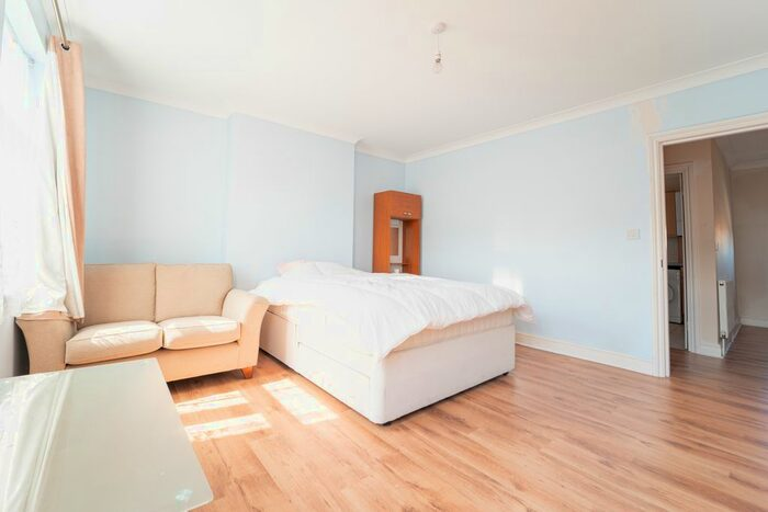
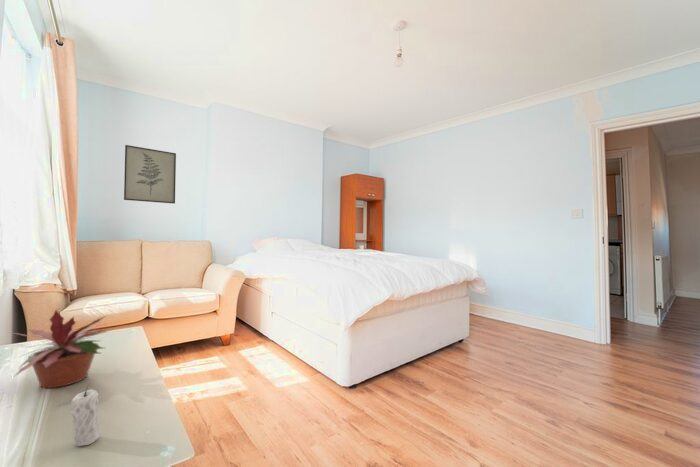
+ wall art (151, 175)
+ candle (85, 412)
+ potted plant (65, 342)
